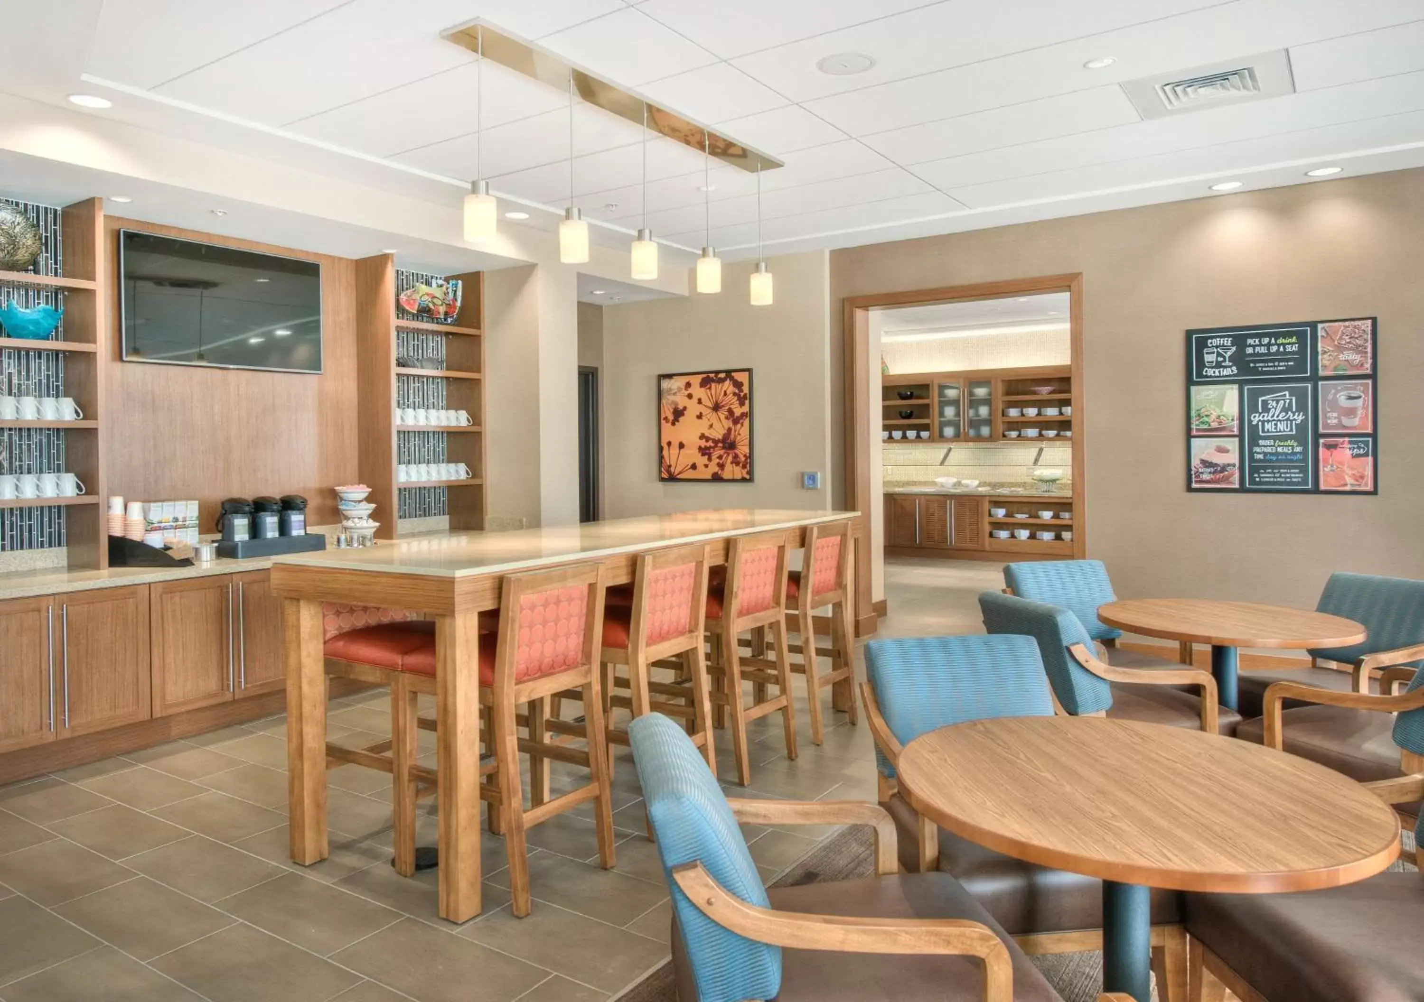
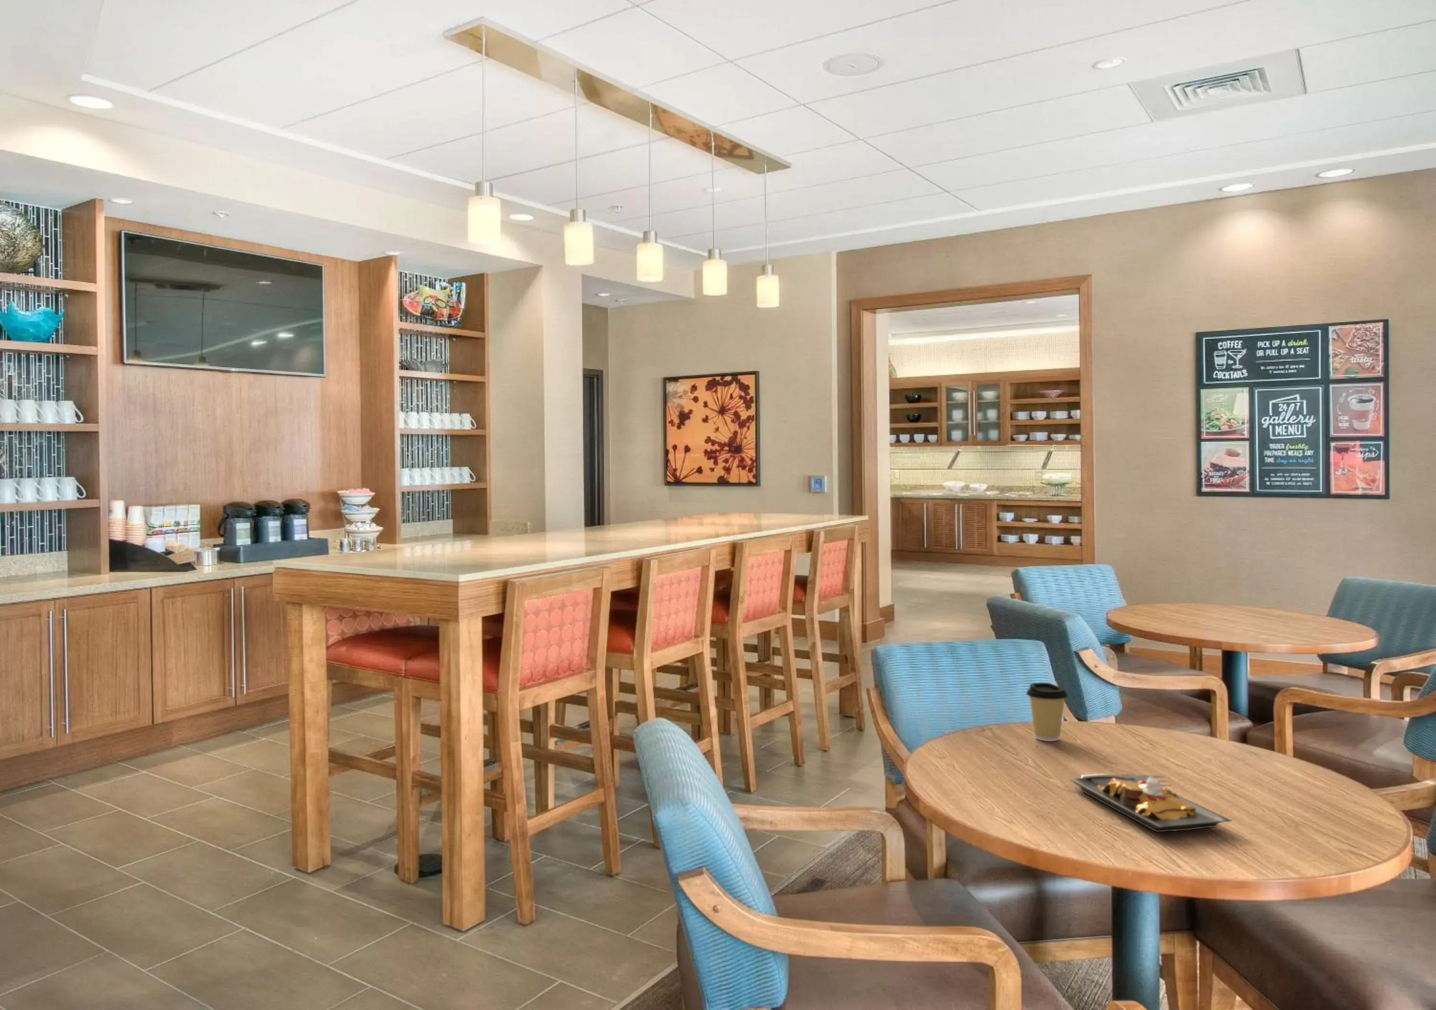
+ coffee cup (1047, 712)
+ plate (1151, 790)
